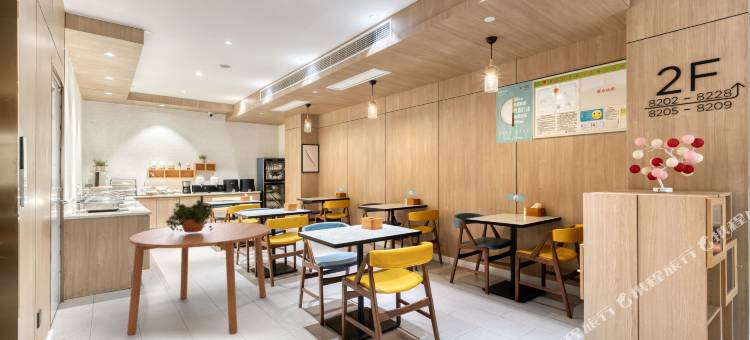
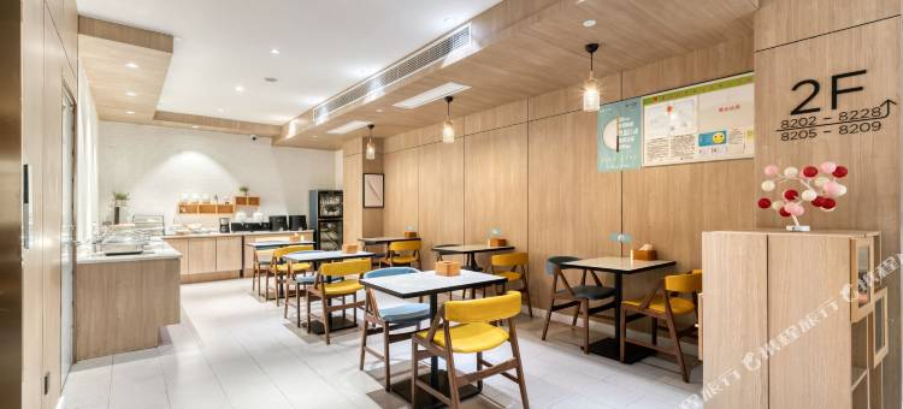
- dining table (187, 272)
- potted plant (191, 216)
